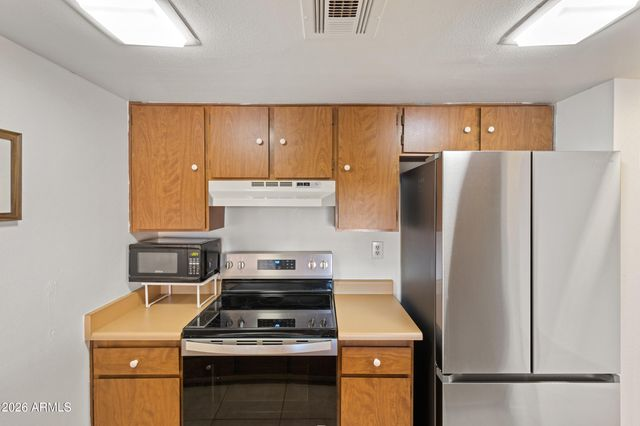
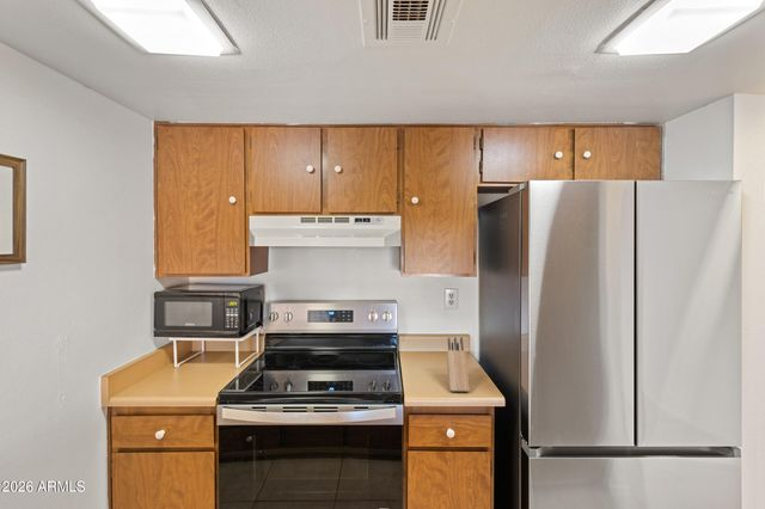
+ knife block (457, 362)
